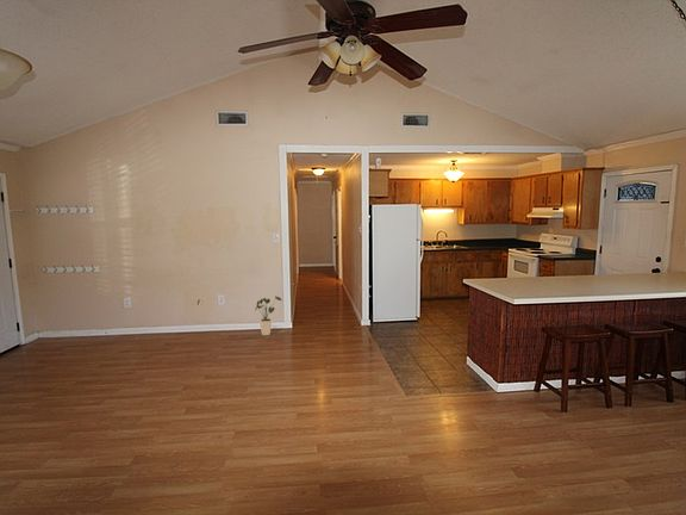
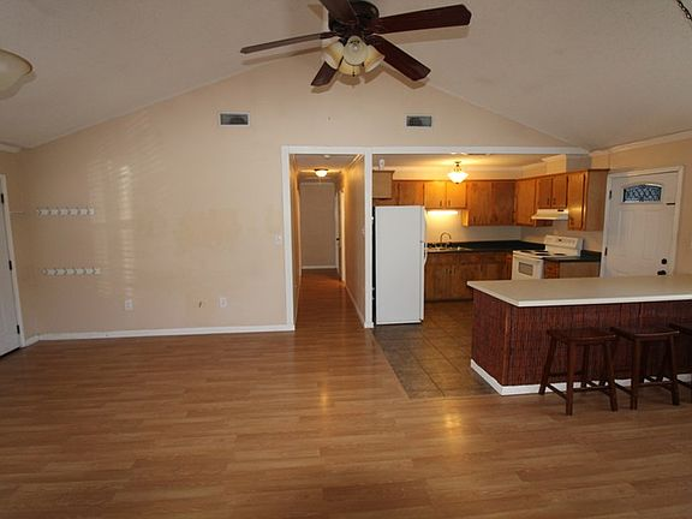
- house plant (267, 316)
